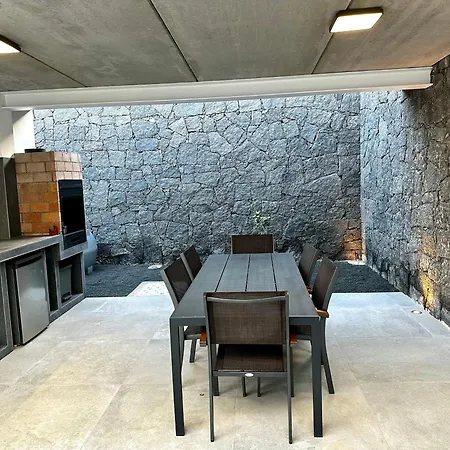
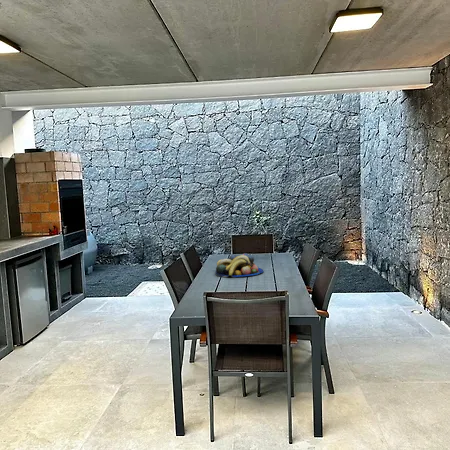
+ fruit bowl (239, 263)
